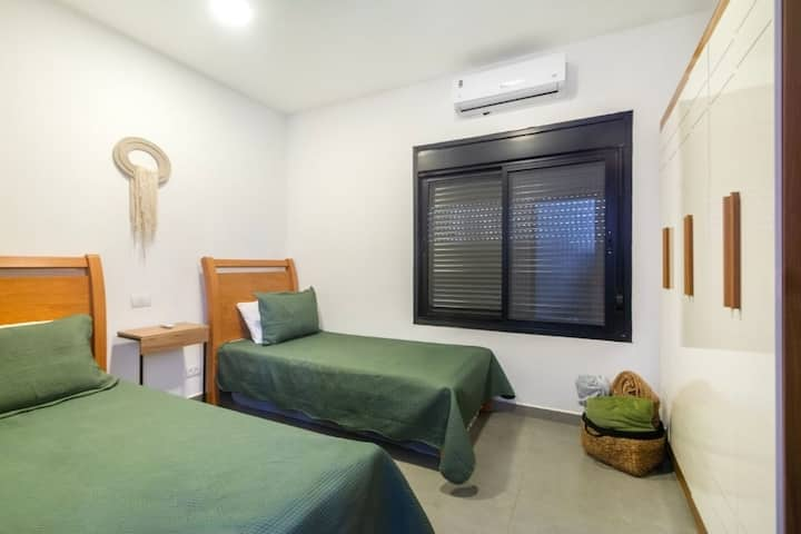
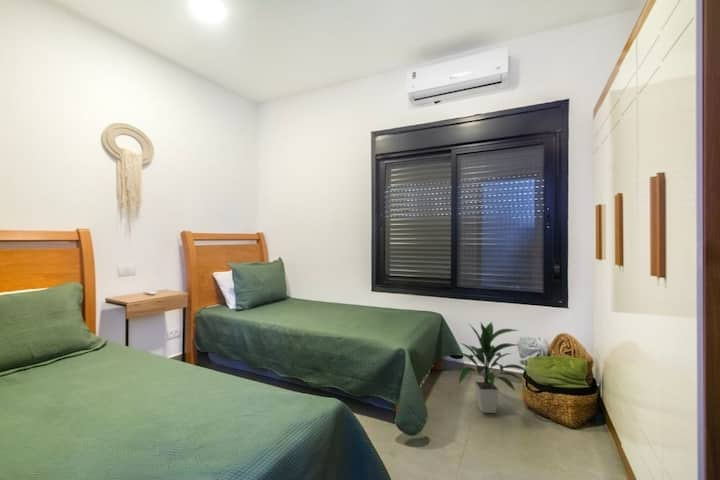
+ indoor plant (487, 363)
